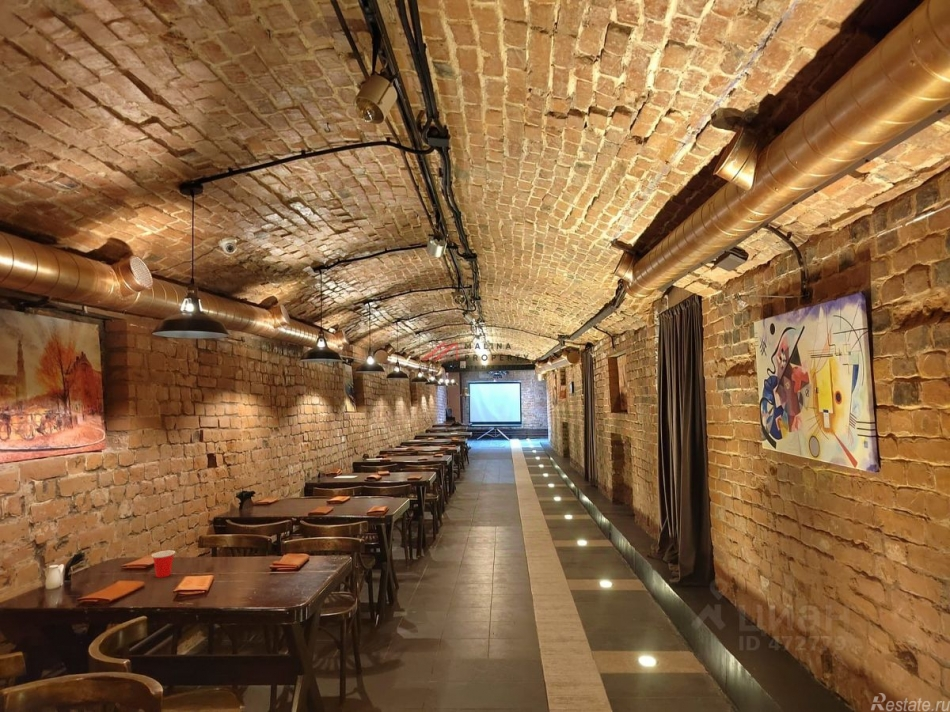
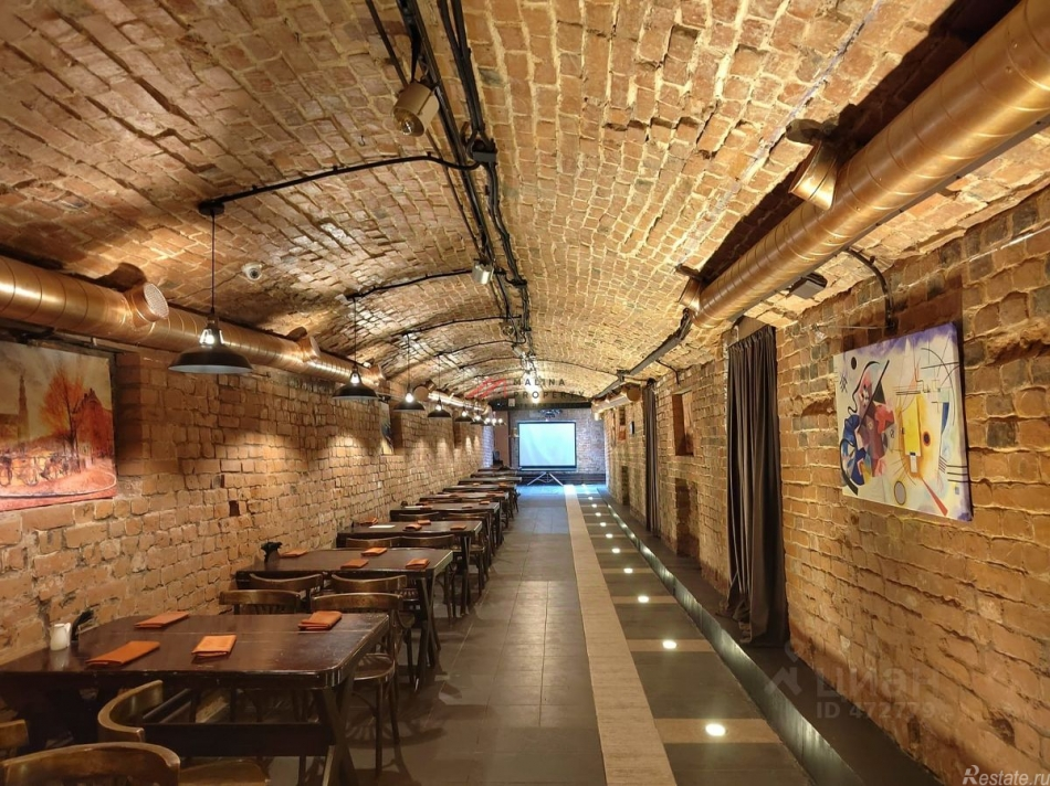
- cup (163, 564)
